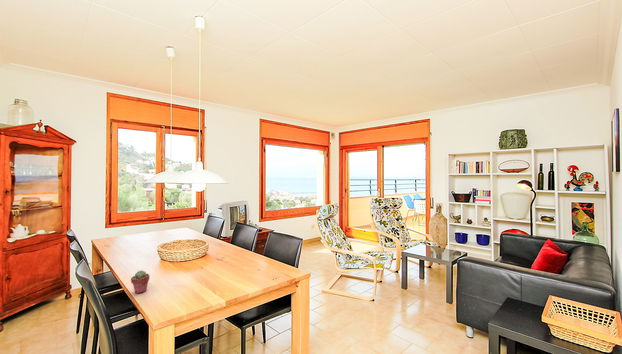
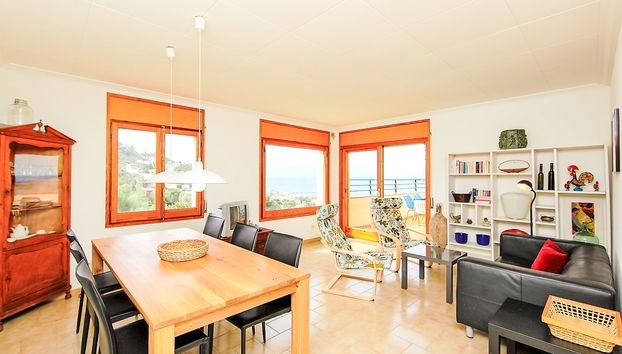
- potted succulent (140, 280)
